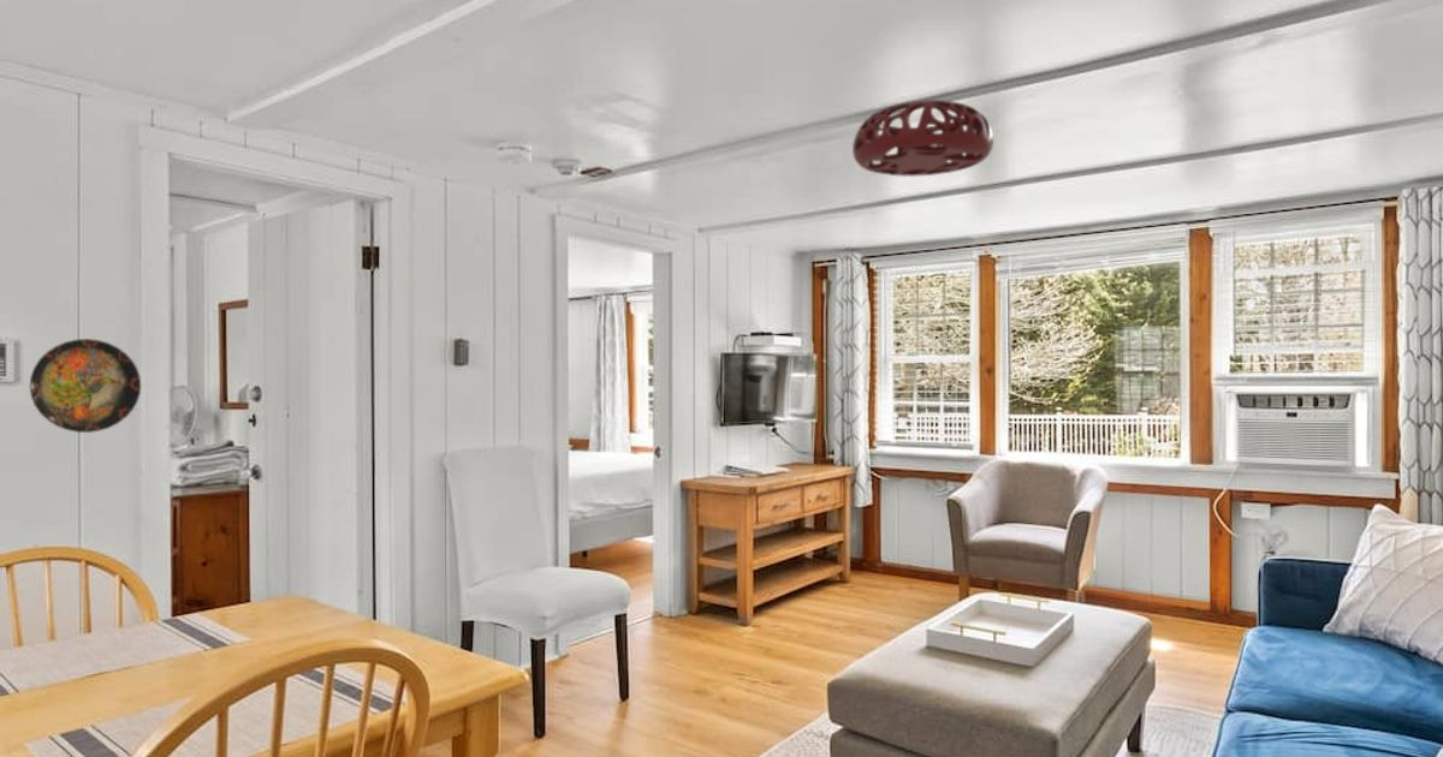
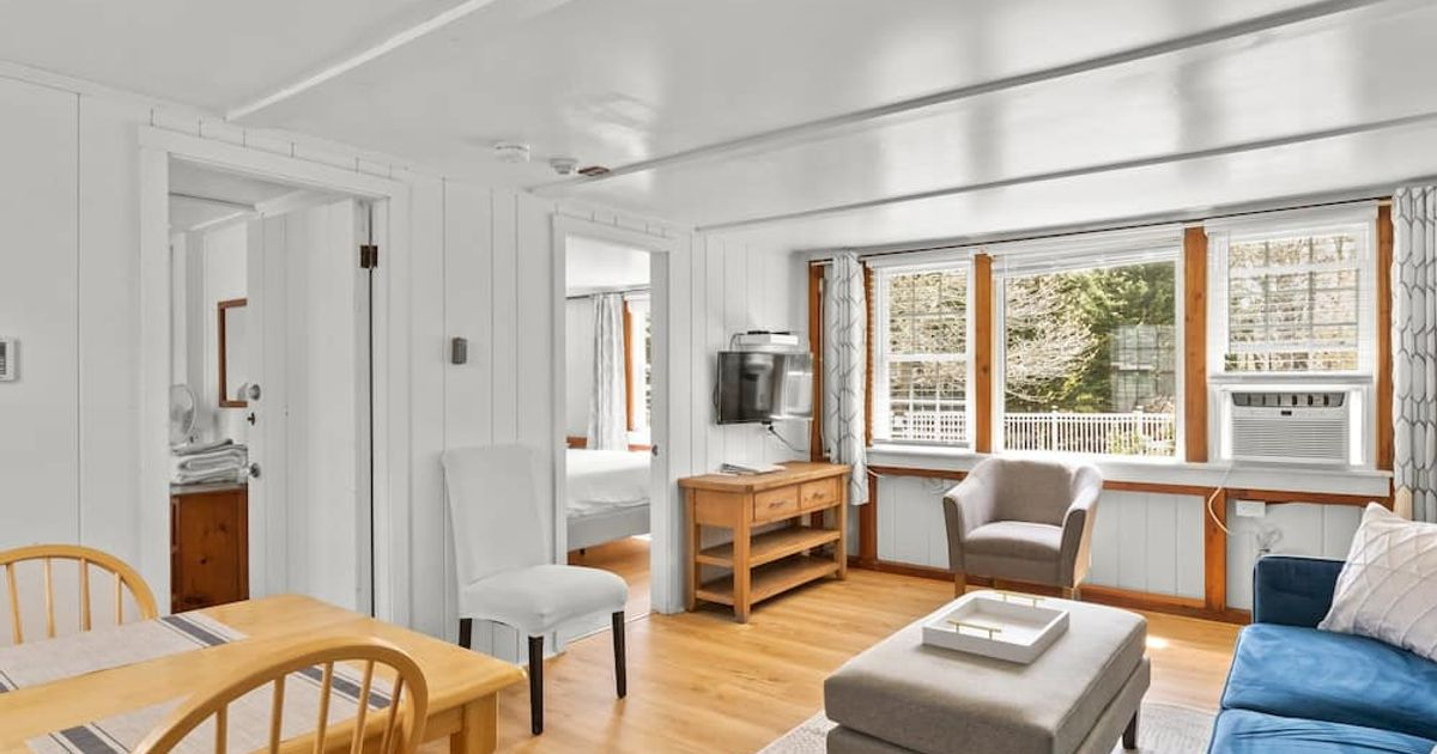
- ceiling light (921, 138)
- decorative plate (85, 385)
